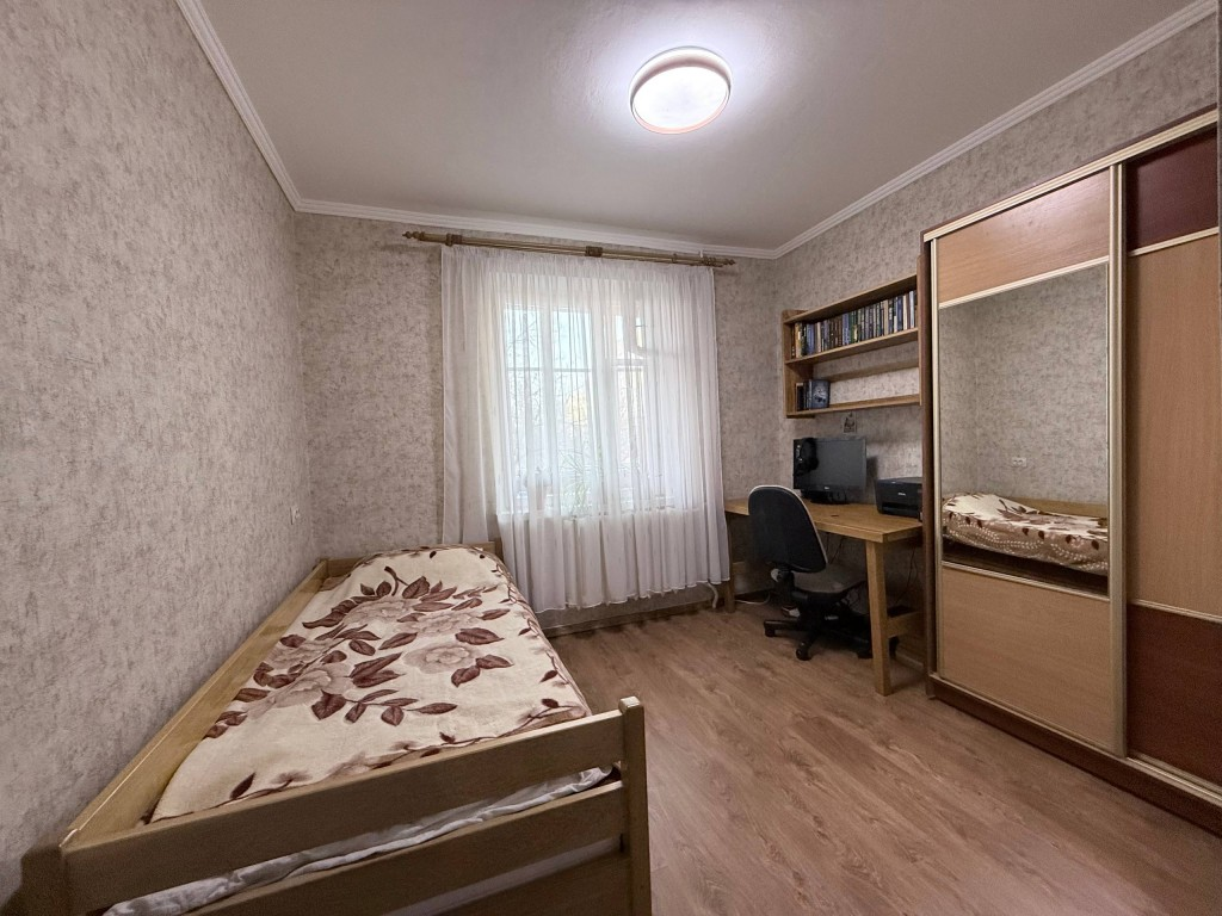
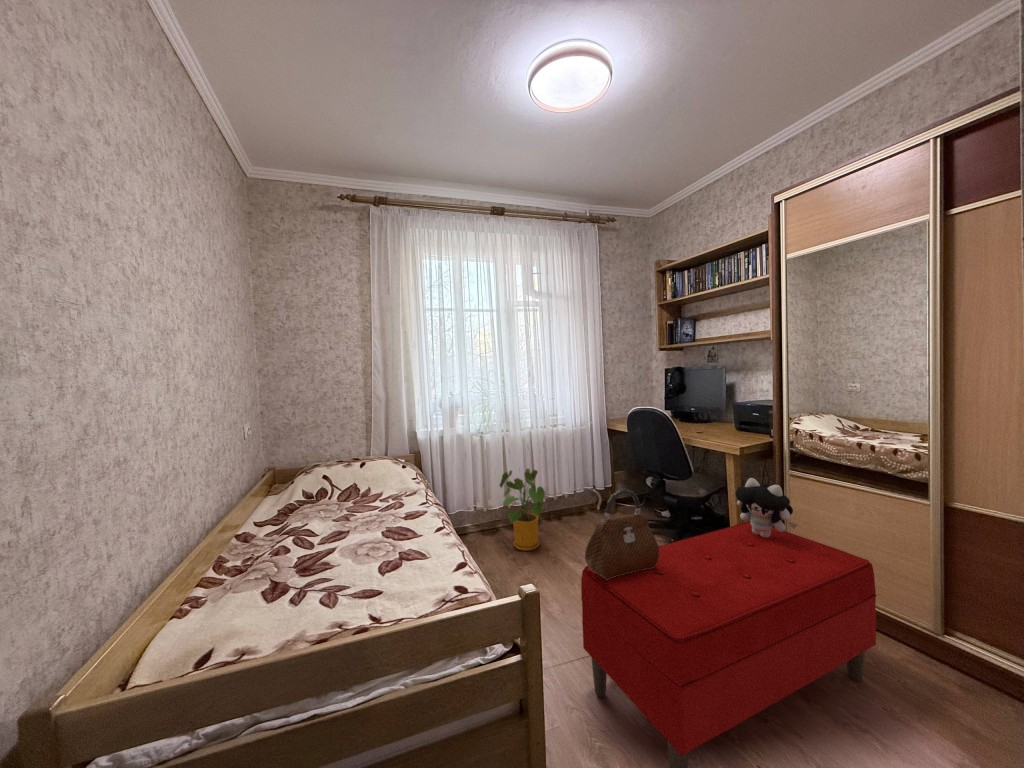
+ house plant (522, 510)
+ handbag (620, 529)
+ plush toy (766, 508)
+ bench (727, 624)
